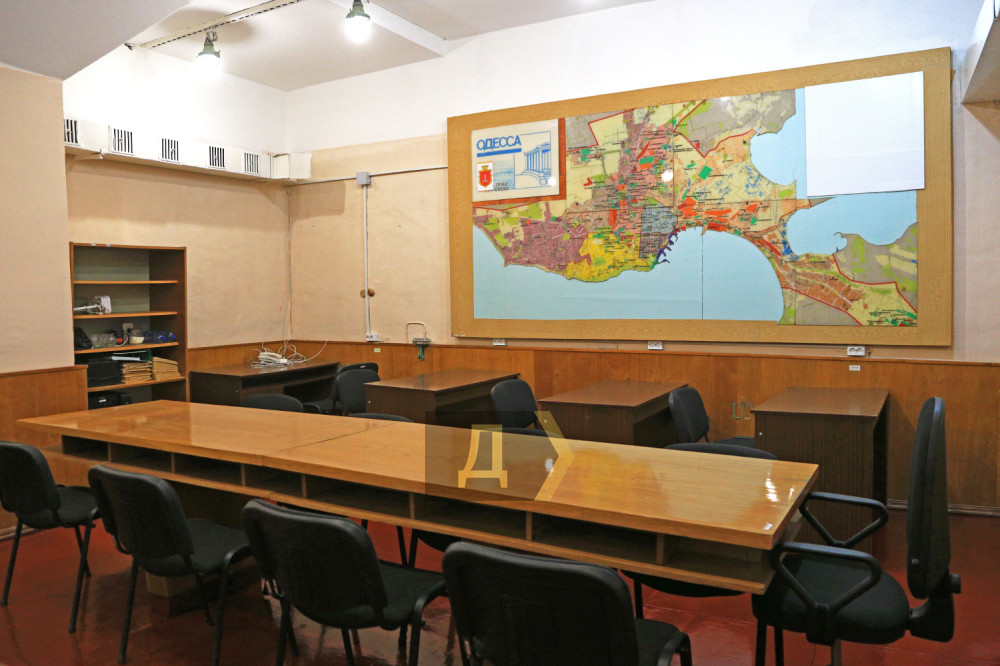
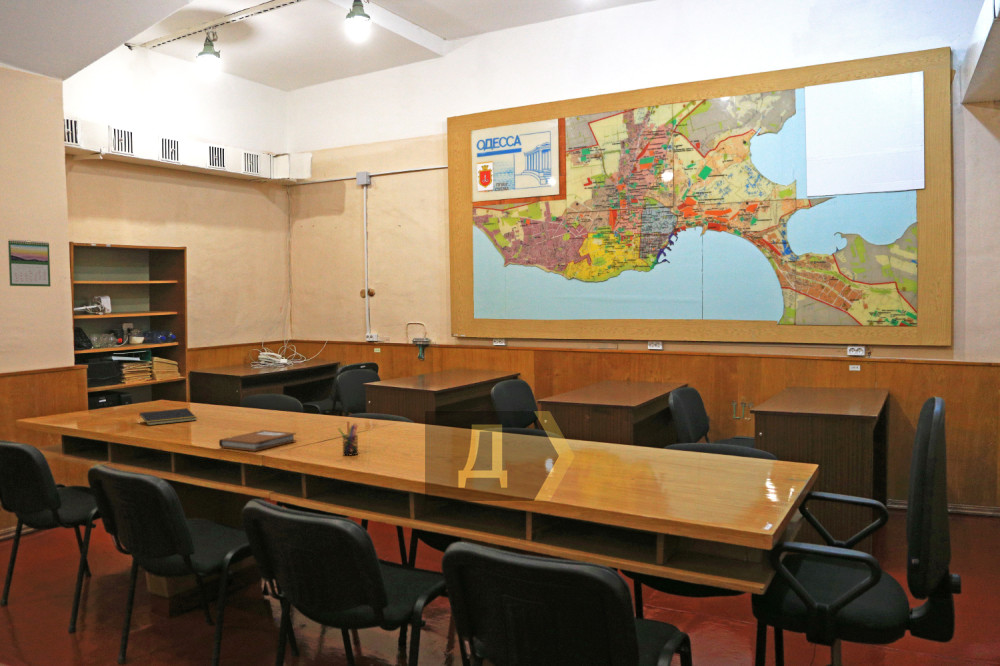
+ calendar (29, 263)
+ pen holder (348, 438)
+ notepad (168, 416)
+ notebook (259, 439)
